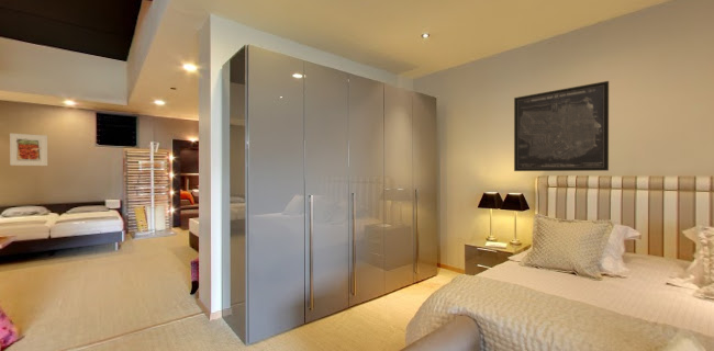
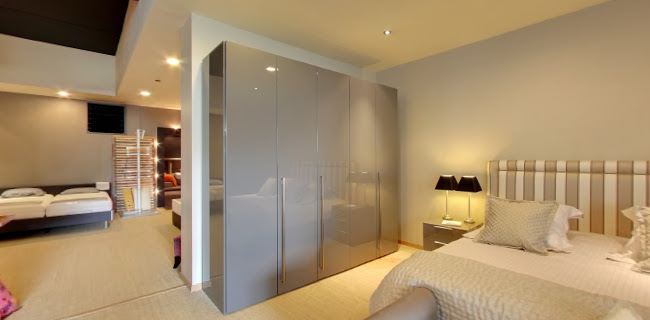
- wall art (556, 131)
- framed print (29, 149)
